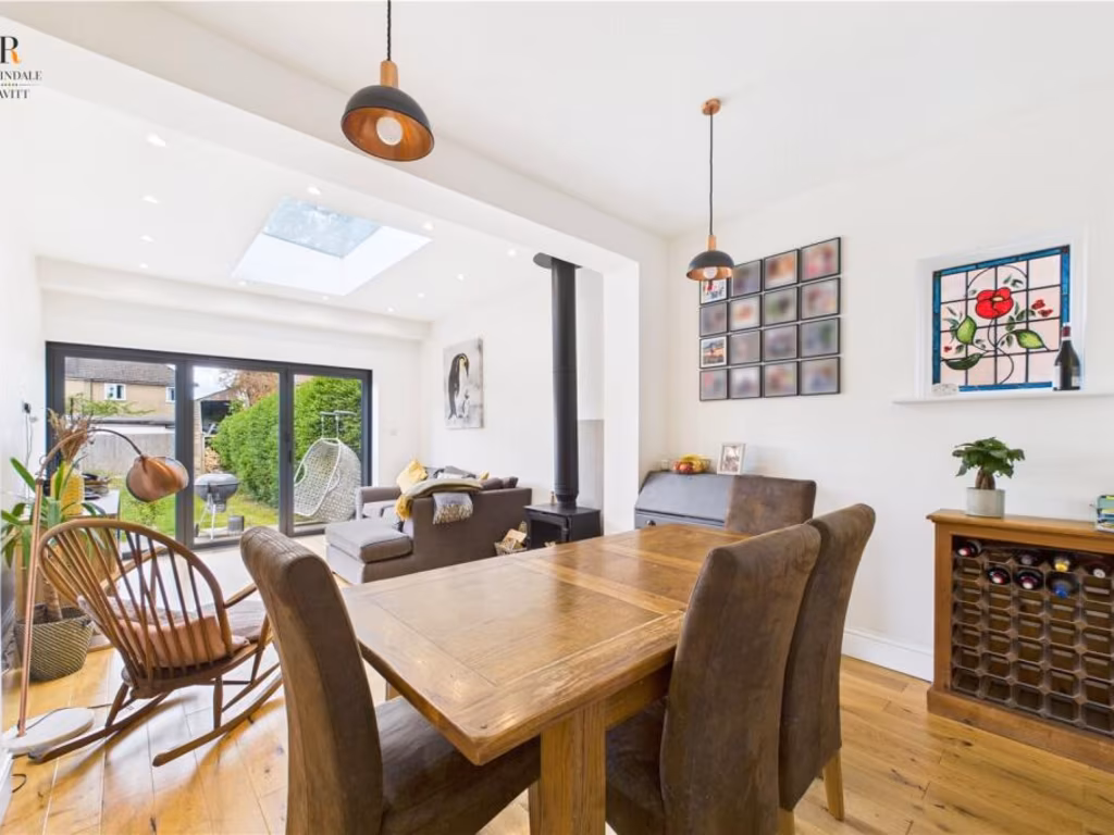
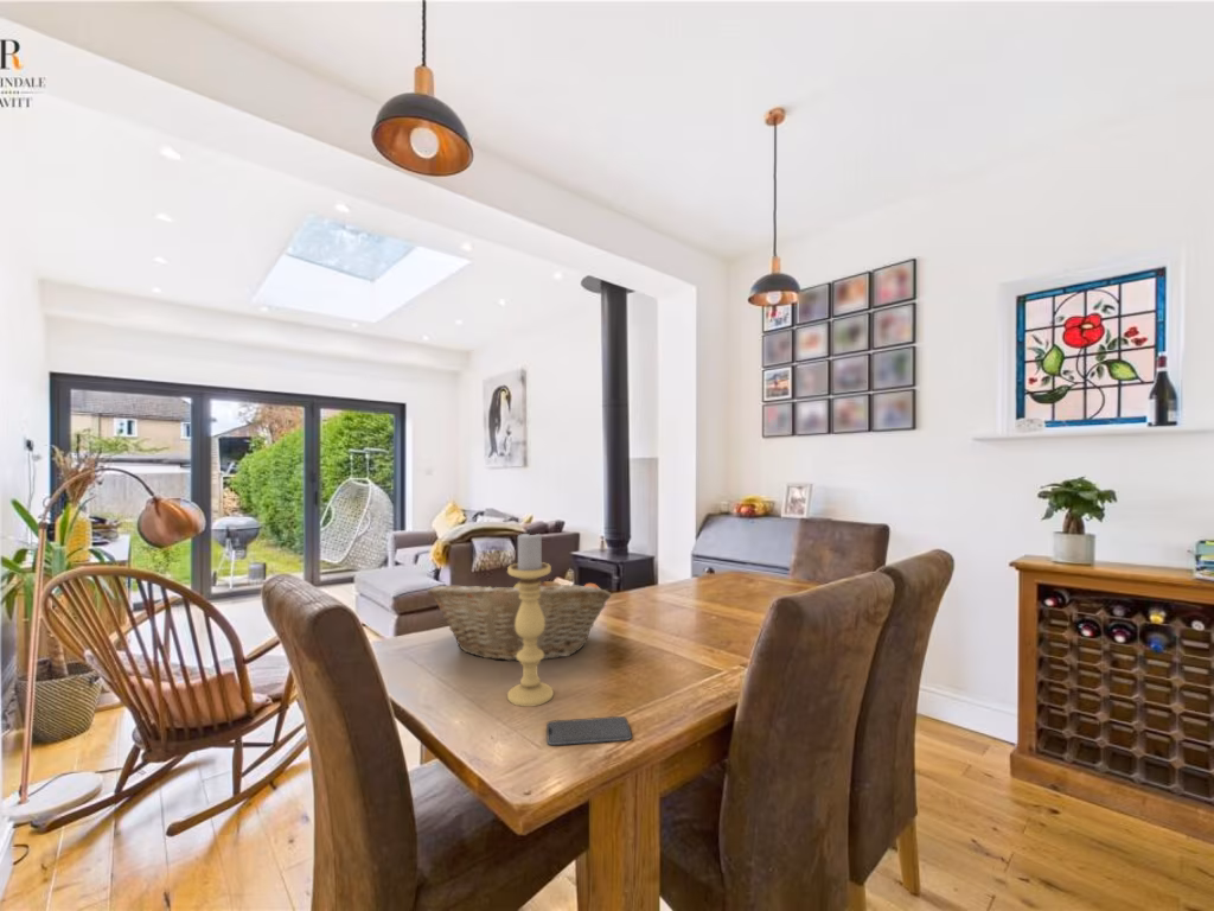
+ smartphone (588, 730)
+ candle holder (529, 613)
+ fruit basket (519, 606)
